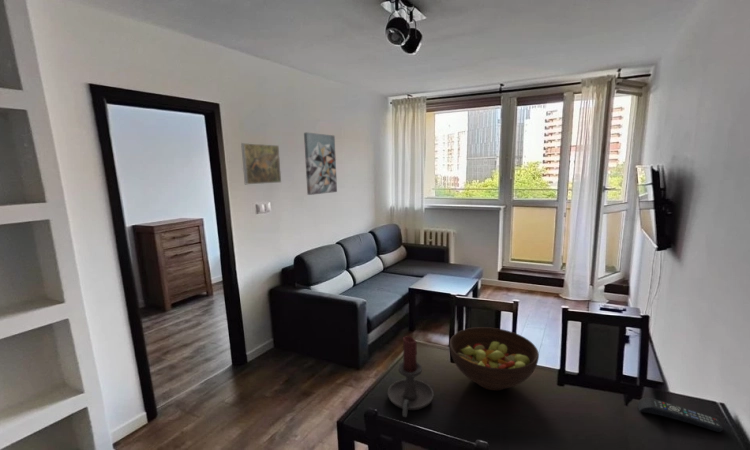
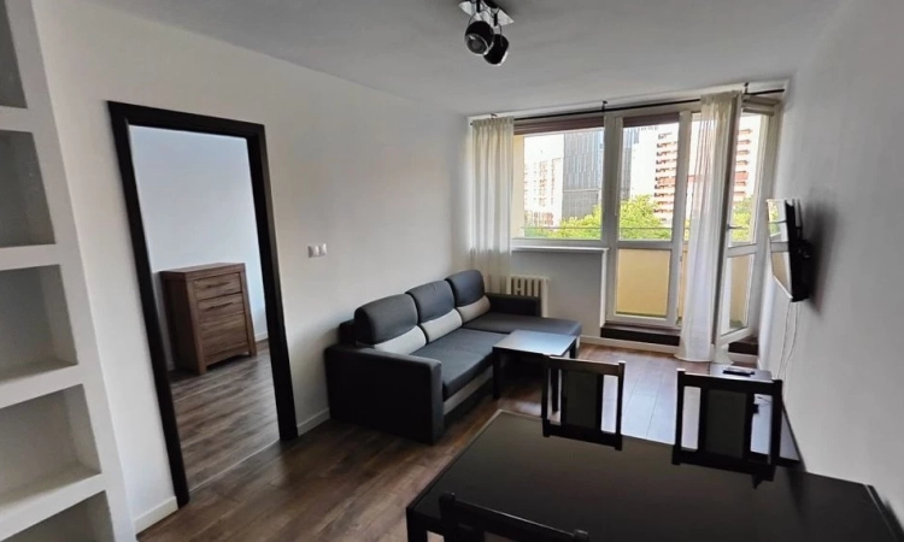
- candle holder (409, 371)
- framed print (262, 164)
- remote control (678, 413)
- wall art (321, 164)
- fruit bowl (491, 363)
